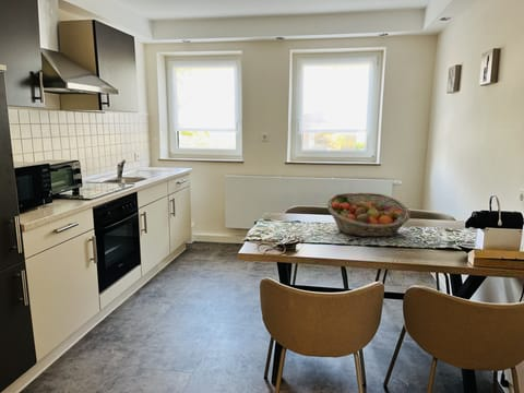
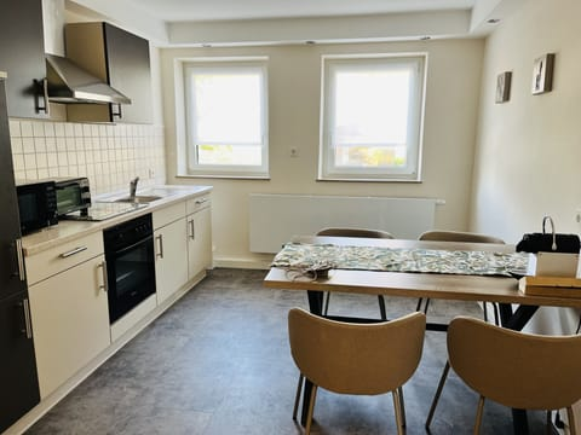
- fruit basket (367, 213)
